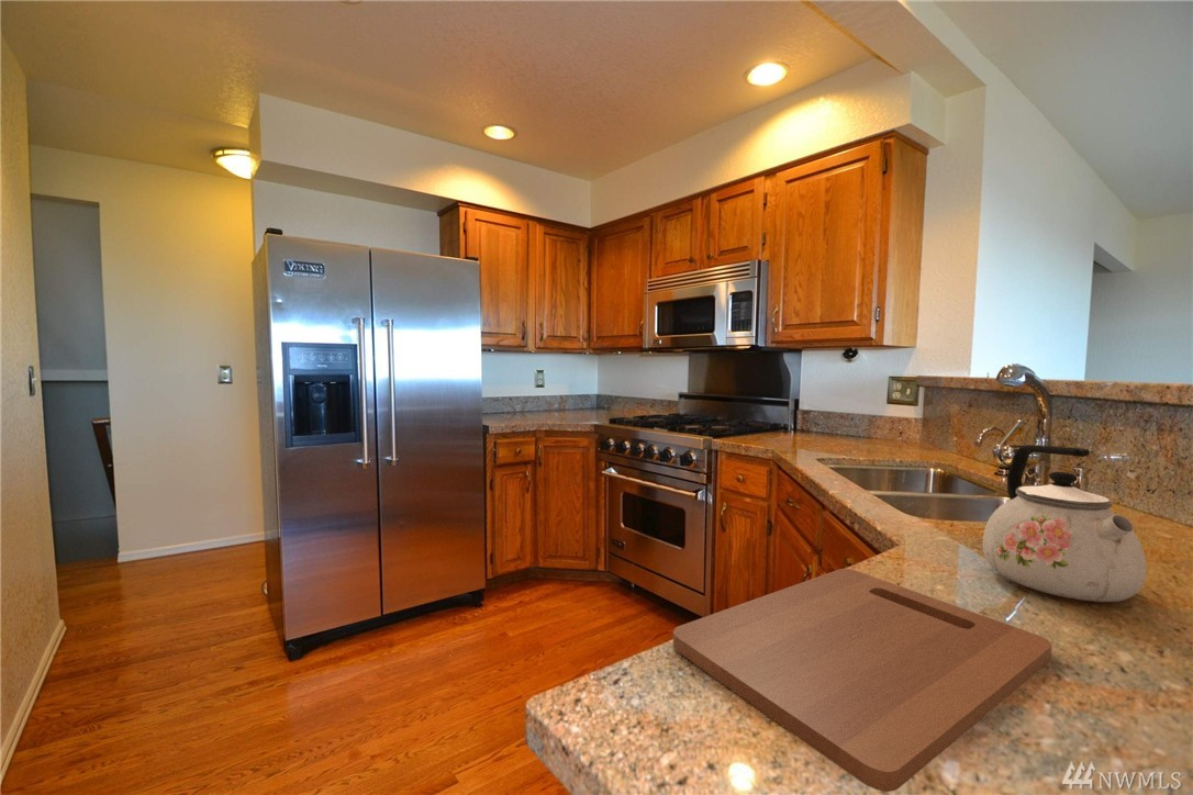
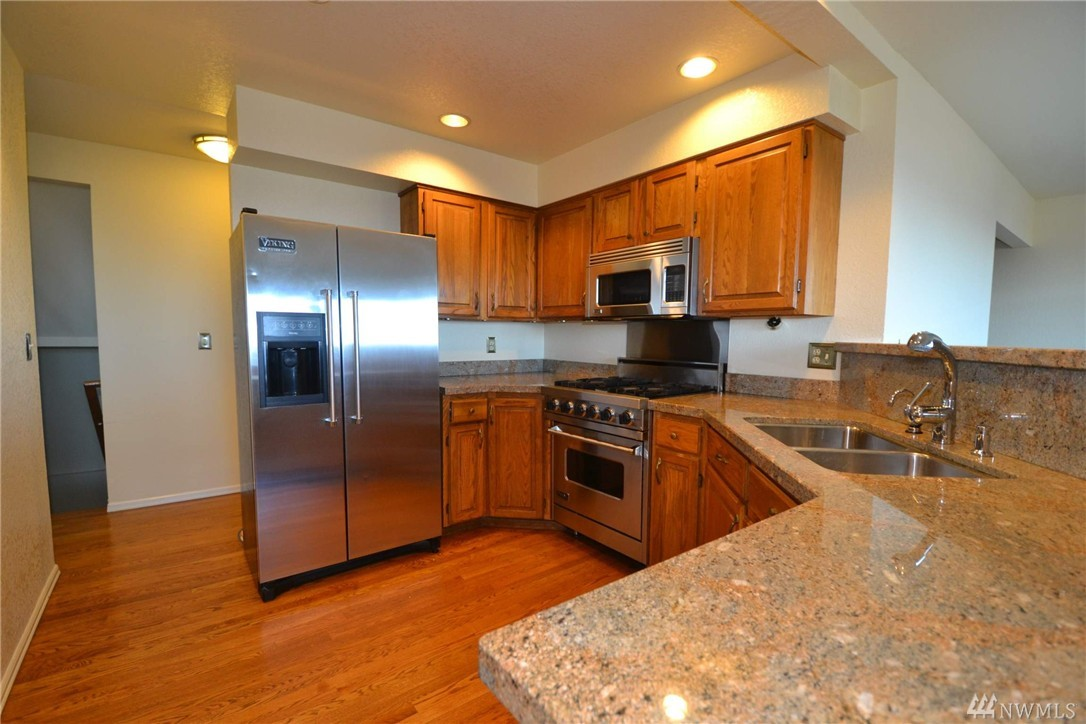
- kettle (1061, 516)
- cutting board (858, 642)
